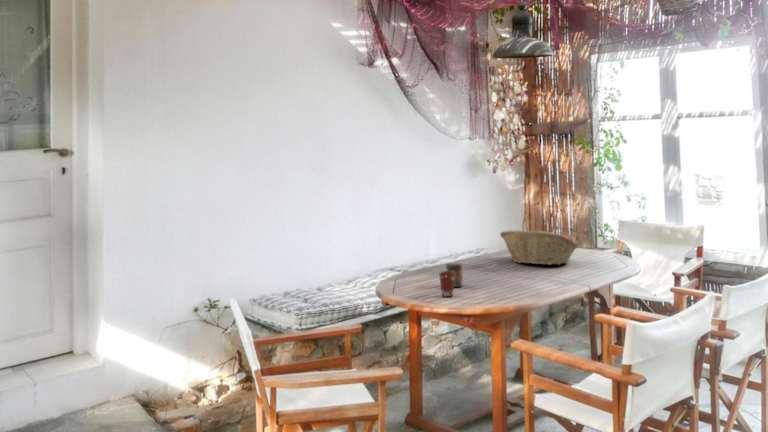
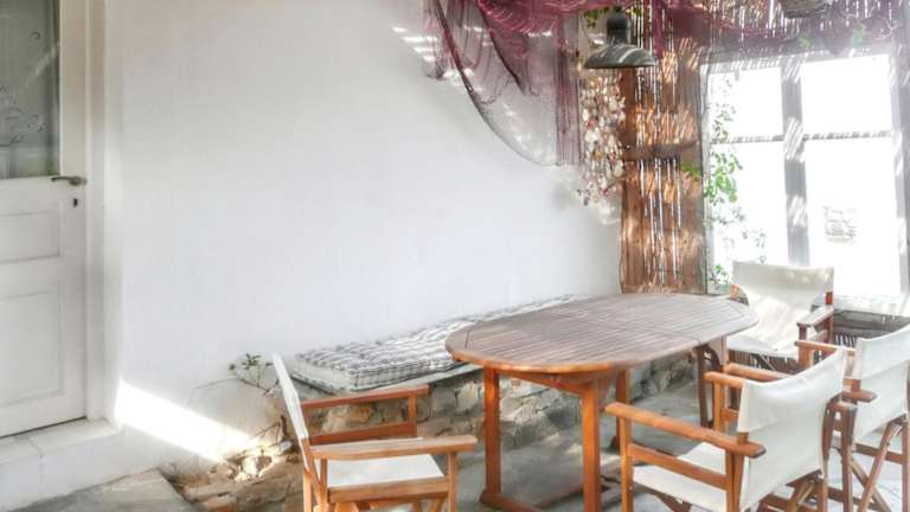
- fruit basket (538, 246)
- coffee cup (447, 283)
- jar (455, 274)
